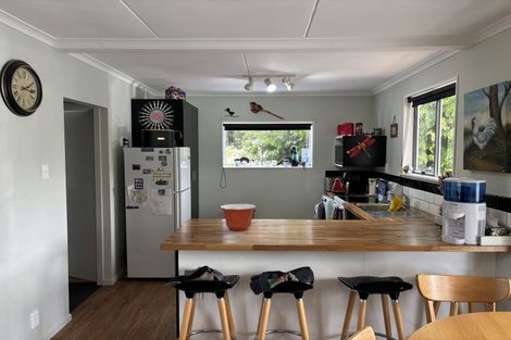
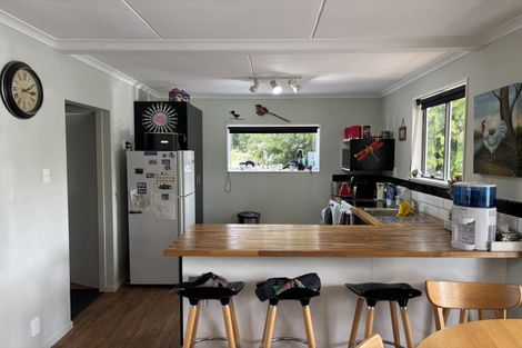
- mixing bowl (238, 217)
